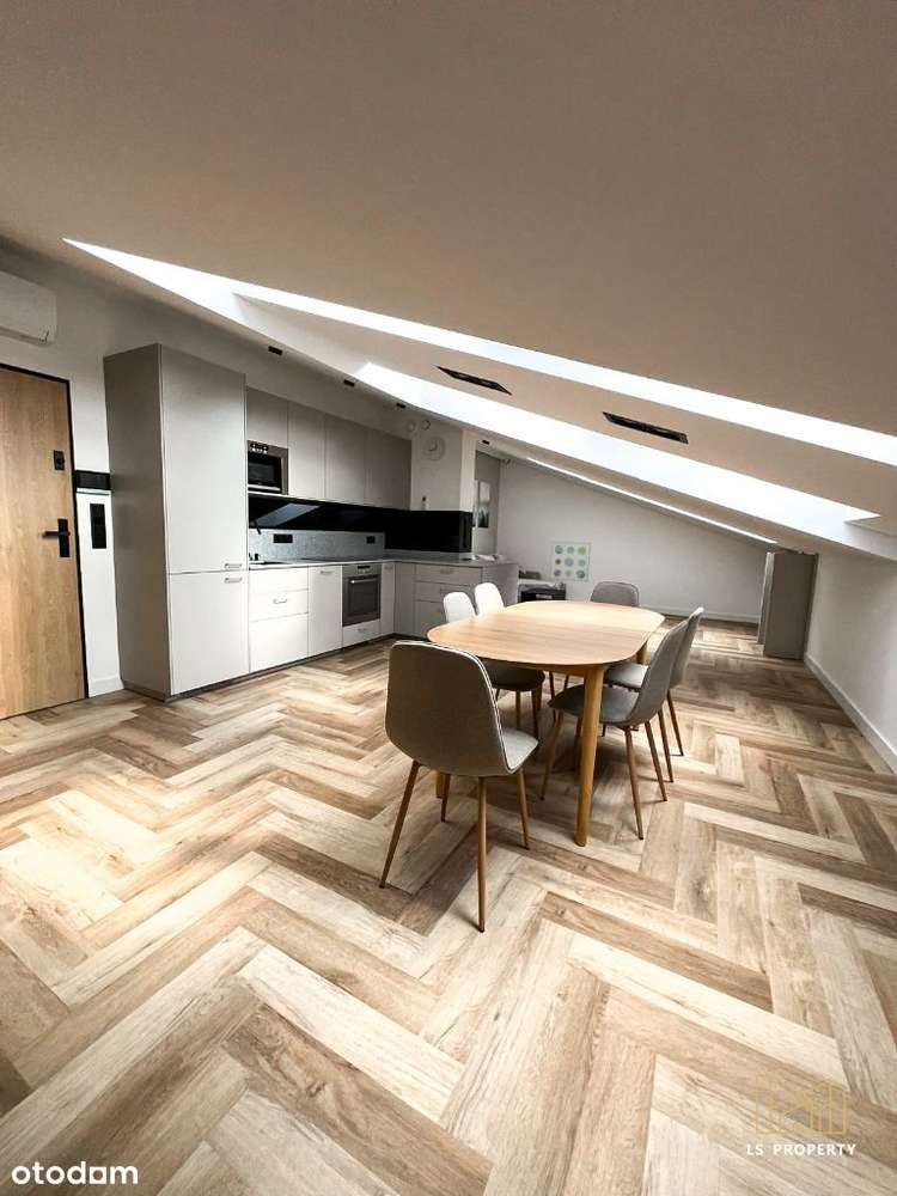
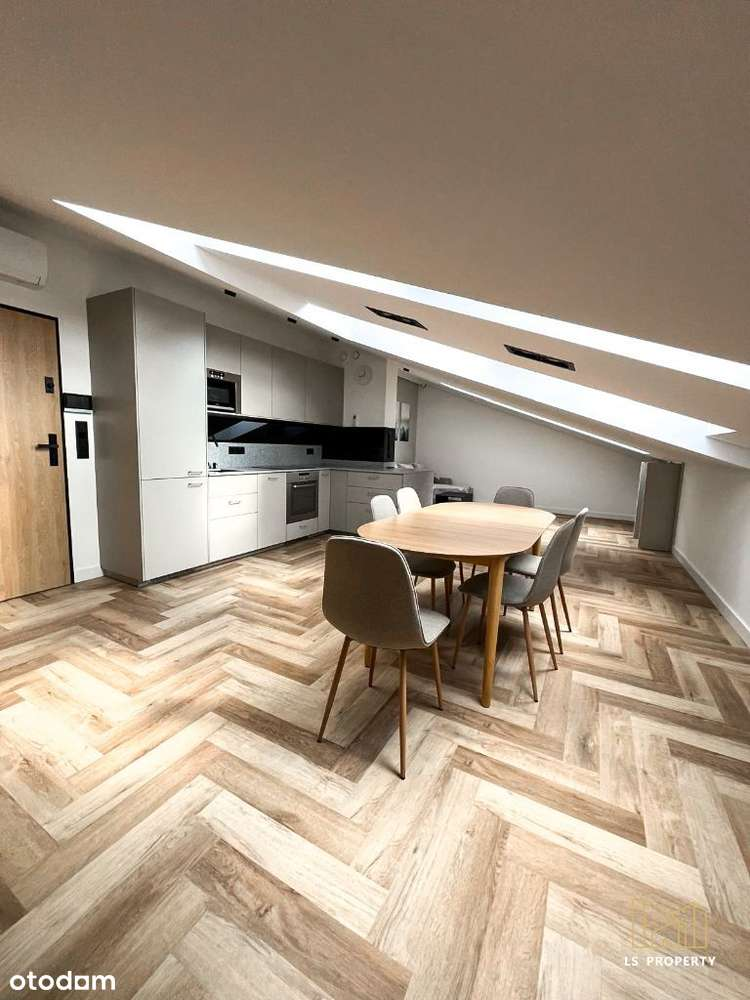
- wall art (569, 561)
